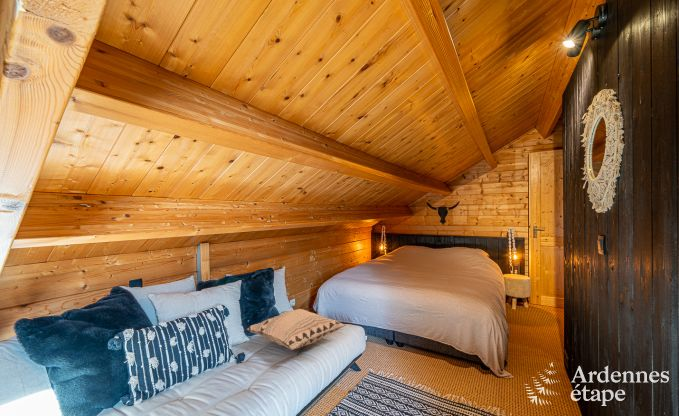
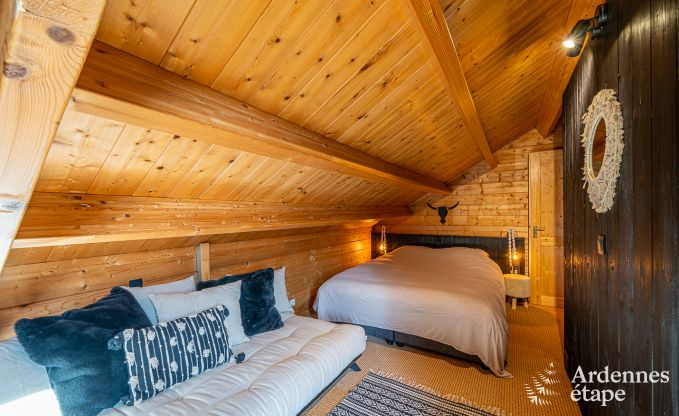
- decorative pillow (296, 327)
